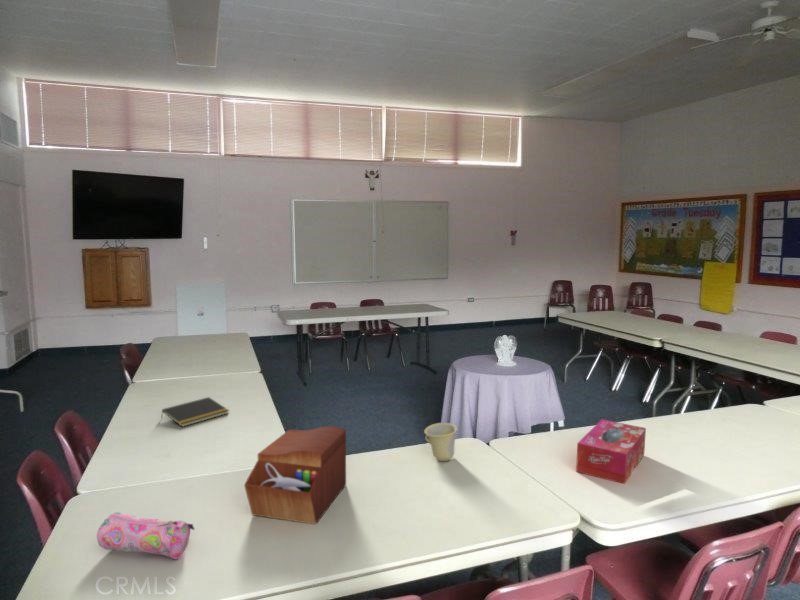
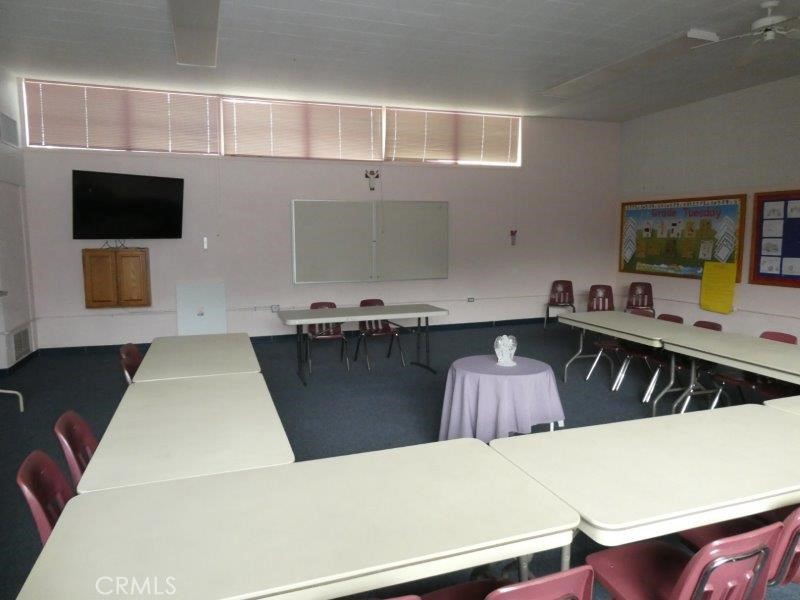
- notepad (196, 411)
- tissue box (612, 449)
- sewing box (297, 471)
- pencil case (145, 534)
- cup (440, 443)
